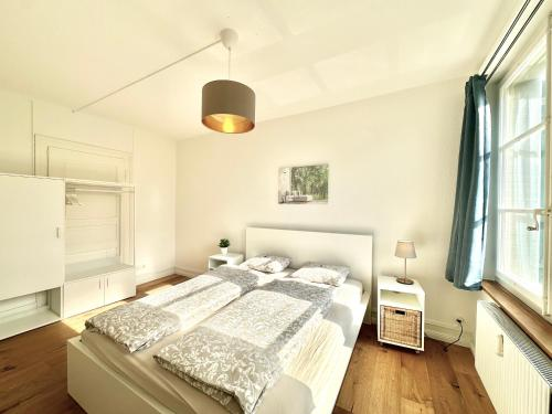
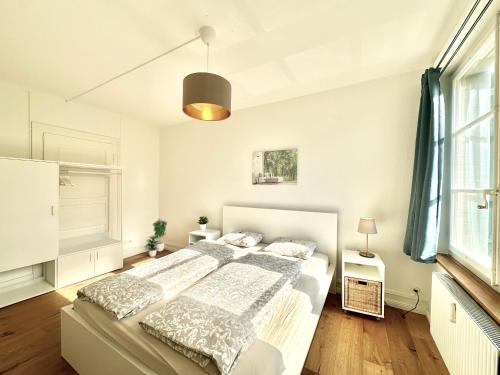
+ potted plant (156, 235)
